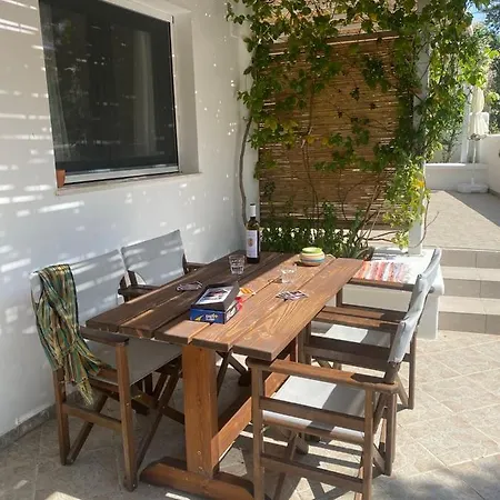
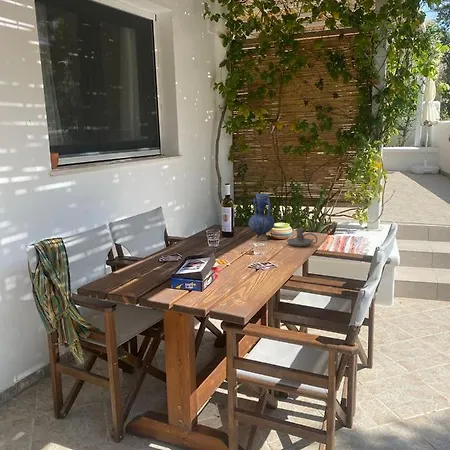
+ candle holder (302, 237)
+ vase (261, 216)
